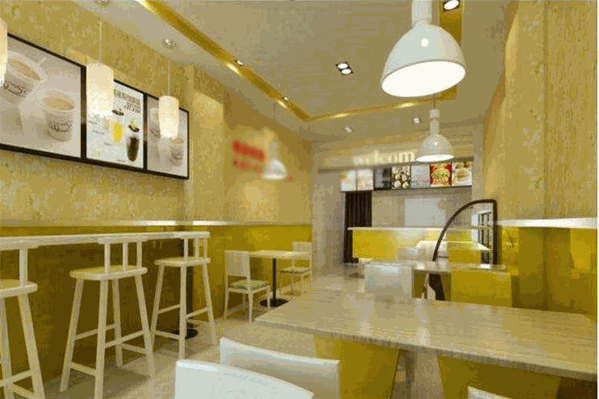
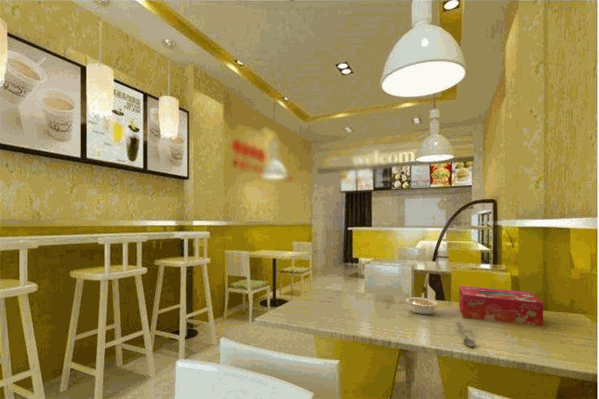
+ legume (420, 305)
+ tissue box (497, 304)
+ soupspoon (464, 334)
